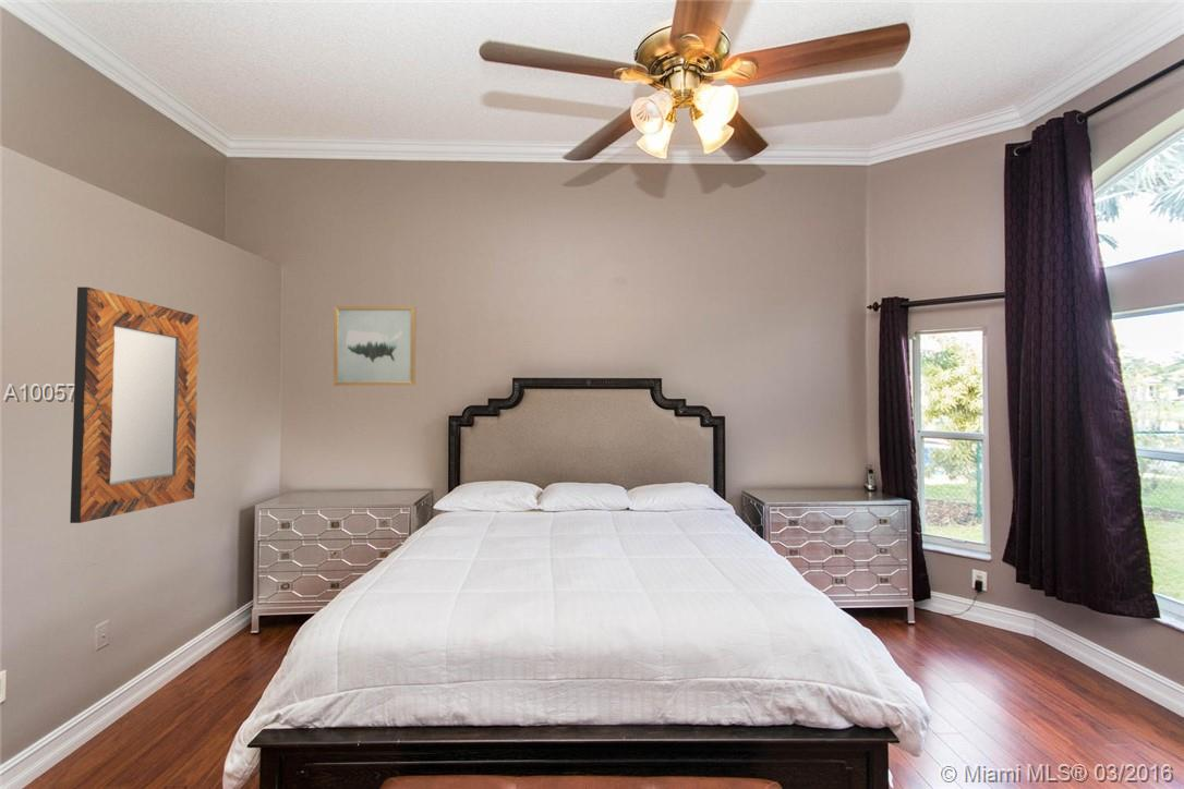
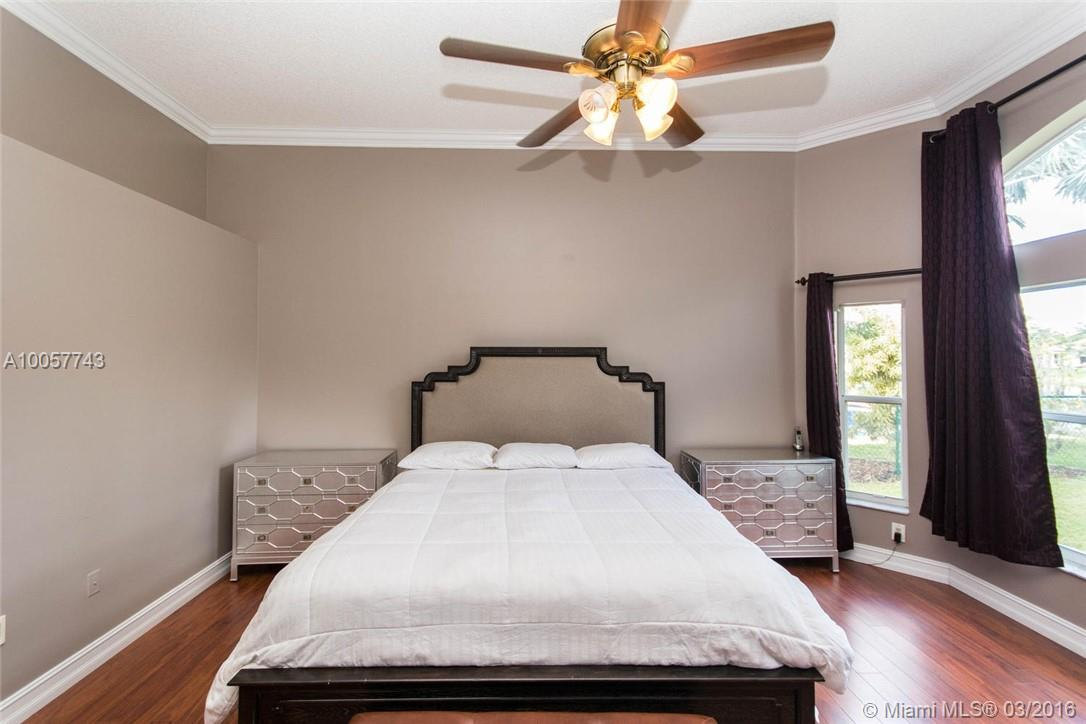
- home mirror (143, 405)
- wall art (375, 345)
